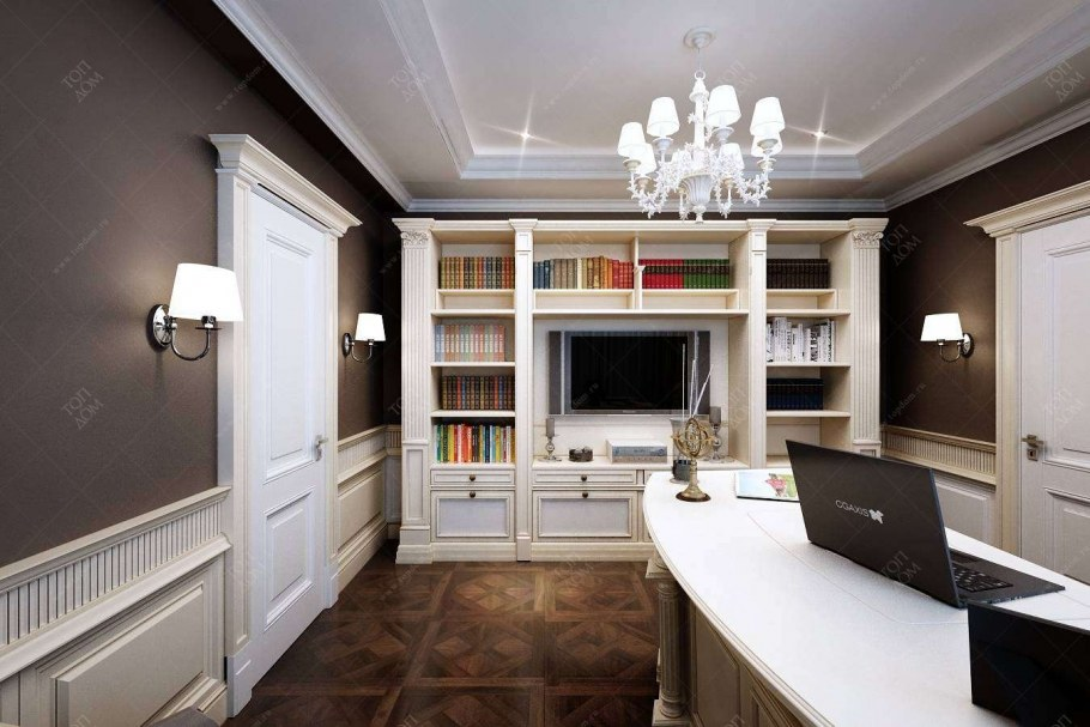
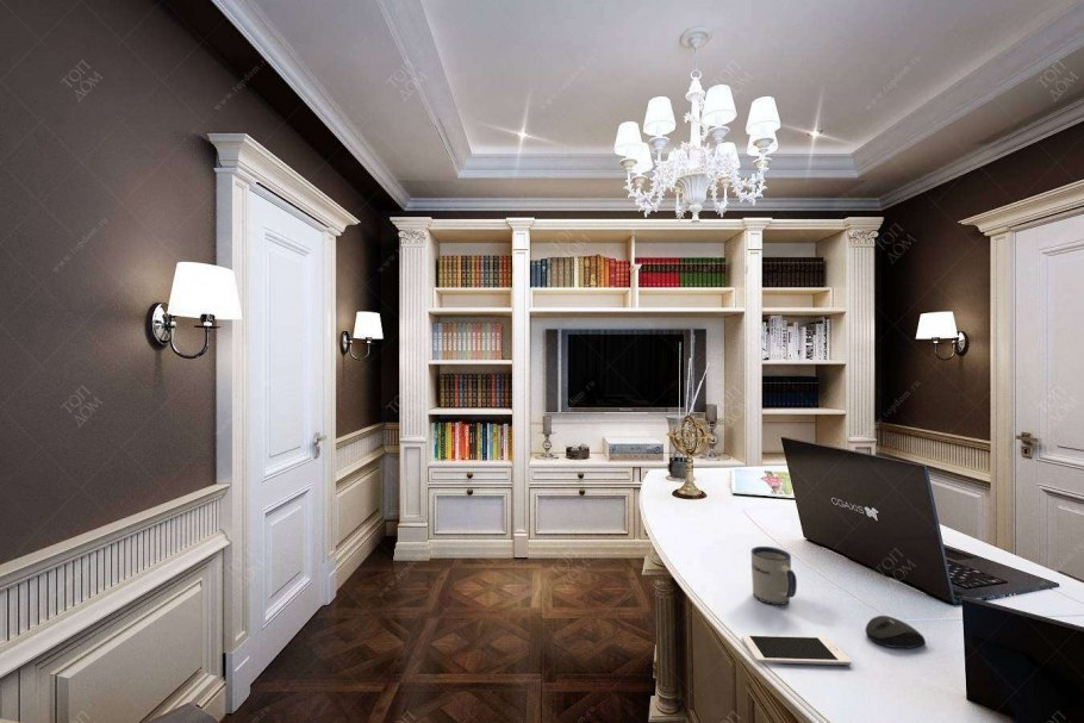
+ mouse (895, 630)
+ cell phone (793, 649)
+ mug (774, 578)
